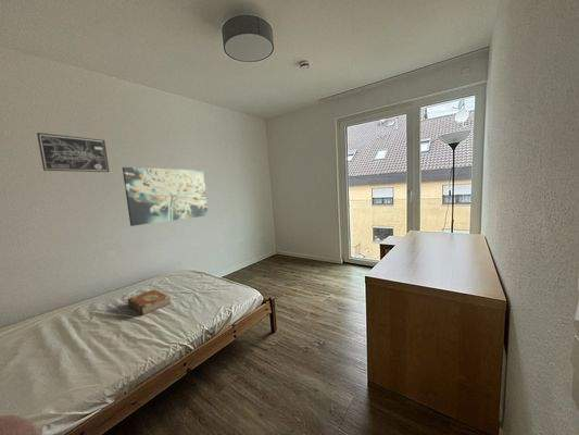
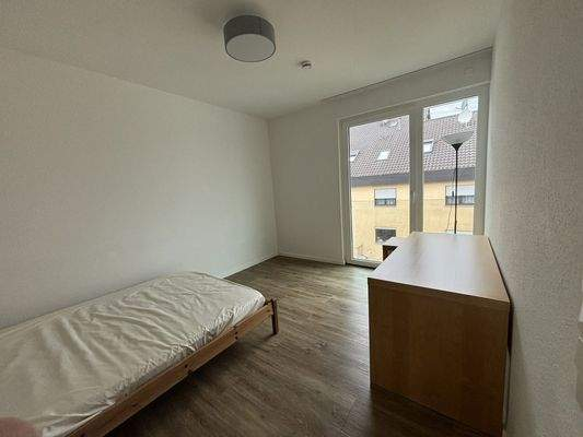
- wall art (76, 153)
- book (148, 296)
- wall art (171, 195)
